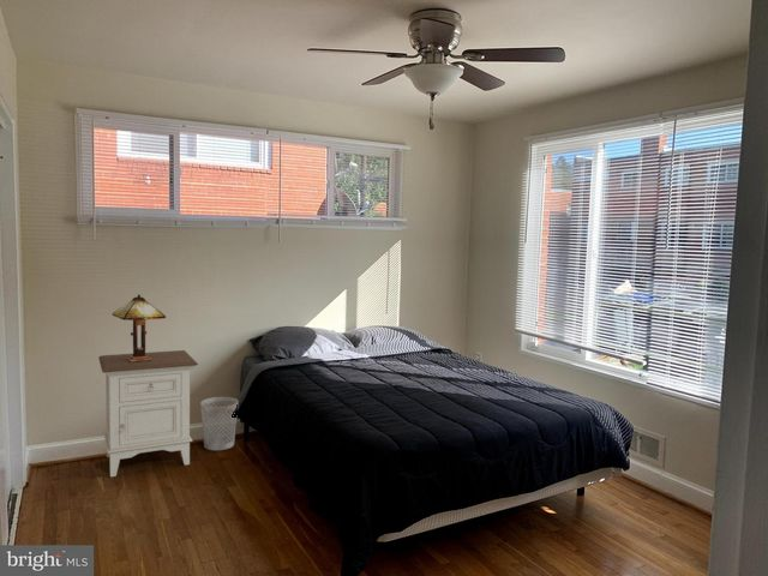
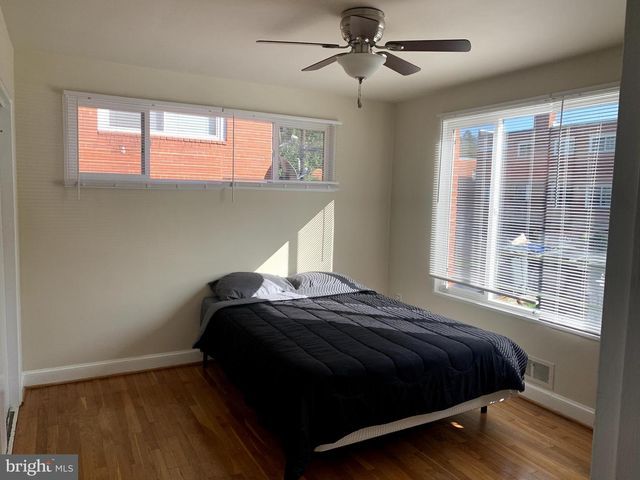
- table lamp (137, 325)
- wastebasket (218, 424)
- nightstand (148, 410)
